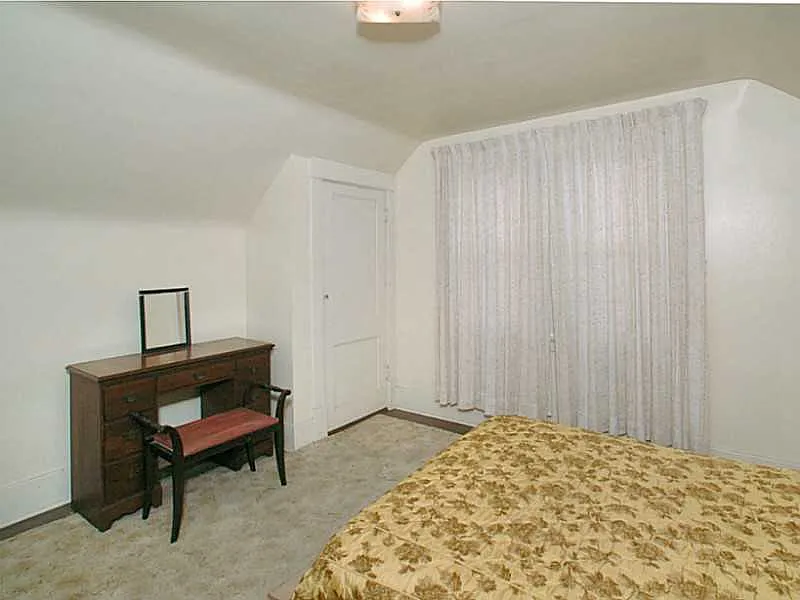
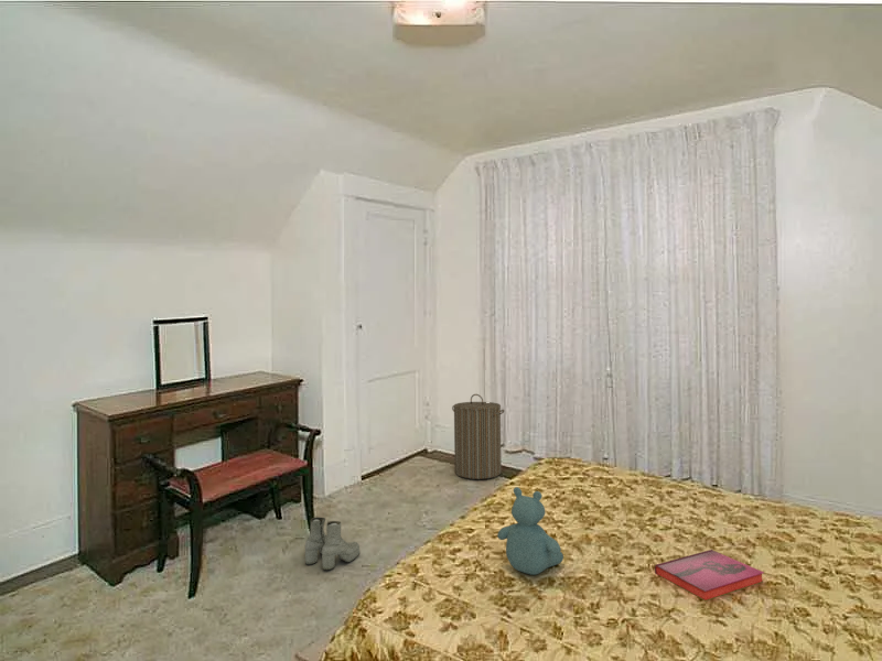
+ stuffed bear (534, 527)
+ boots (332, 538)
+ laundry hamper (477, 433)
+ hardback book (708, 573)
